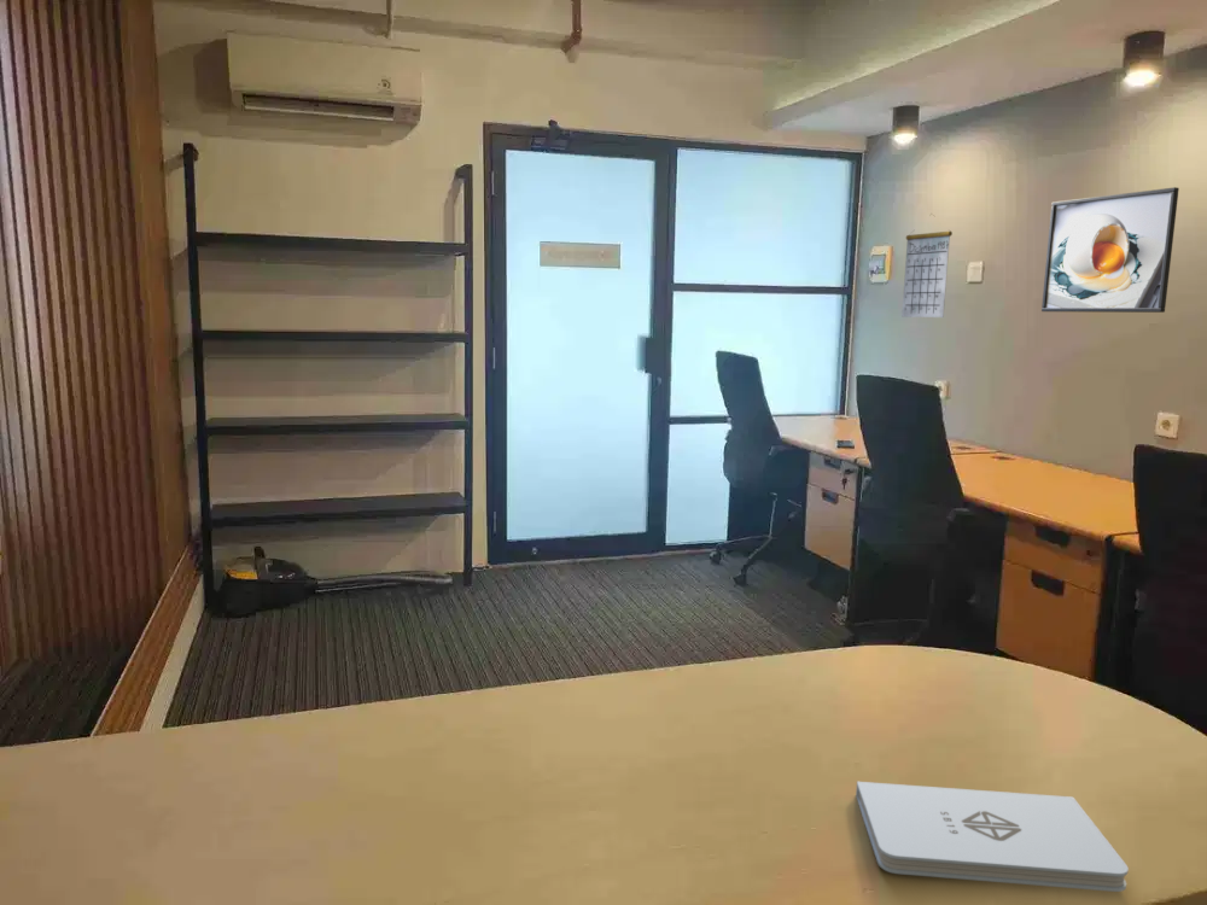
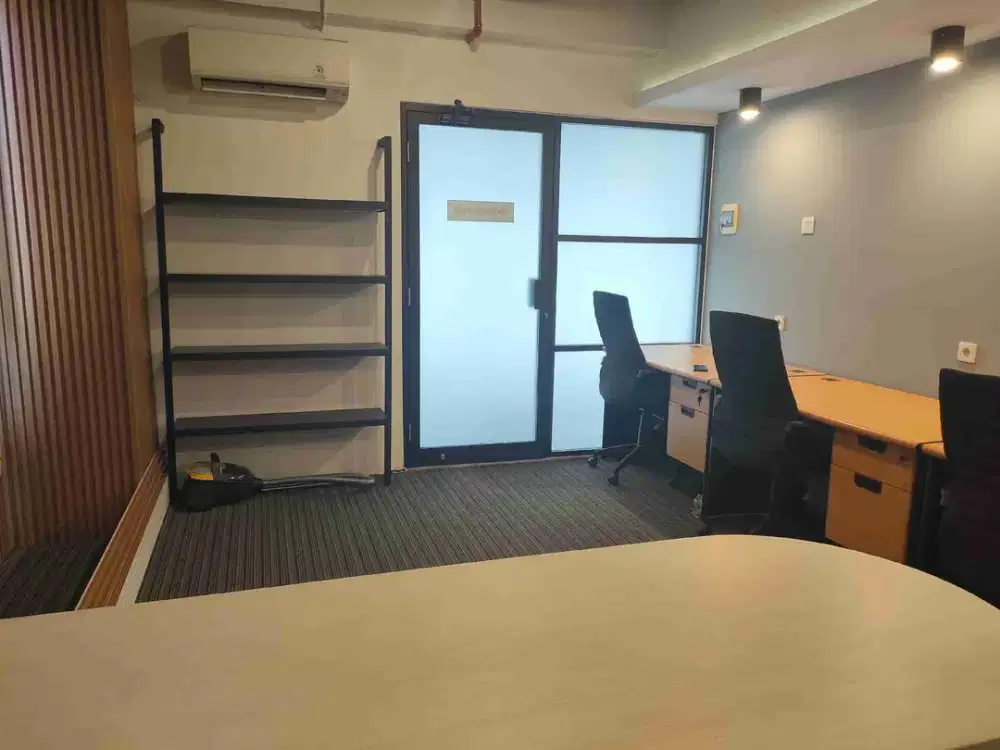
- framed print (1104, 253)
- notepad (982, 831)
- calendar (926, 265)
